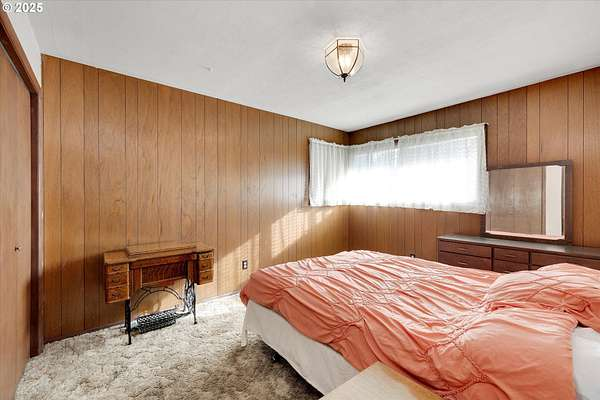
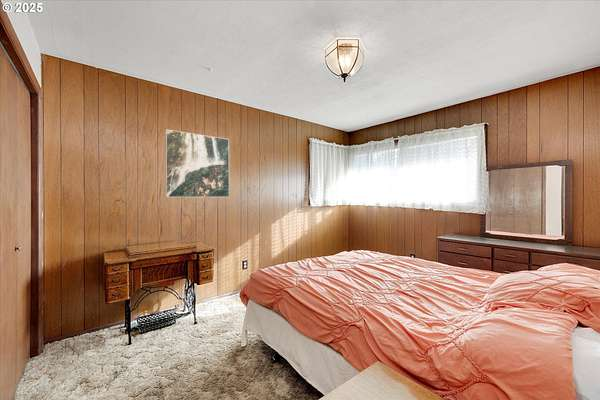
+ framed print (199, 166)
